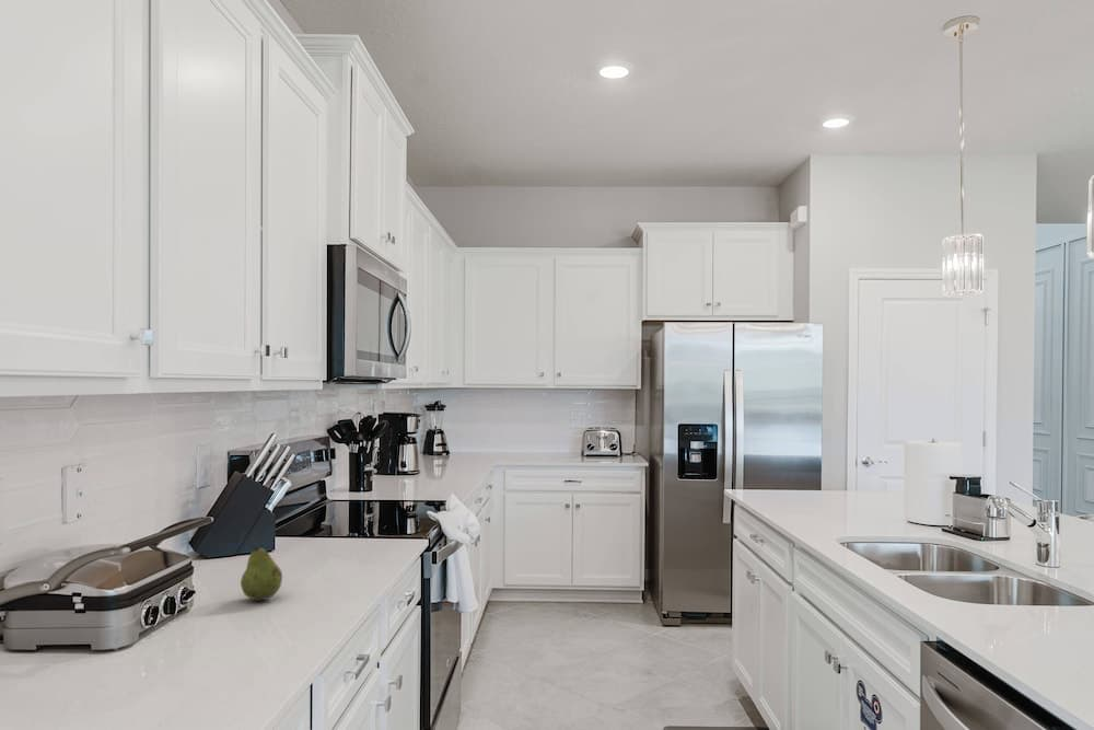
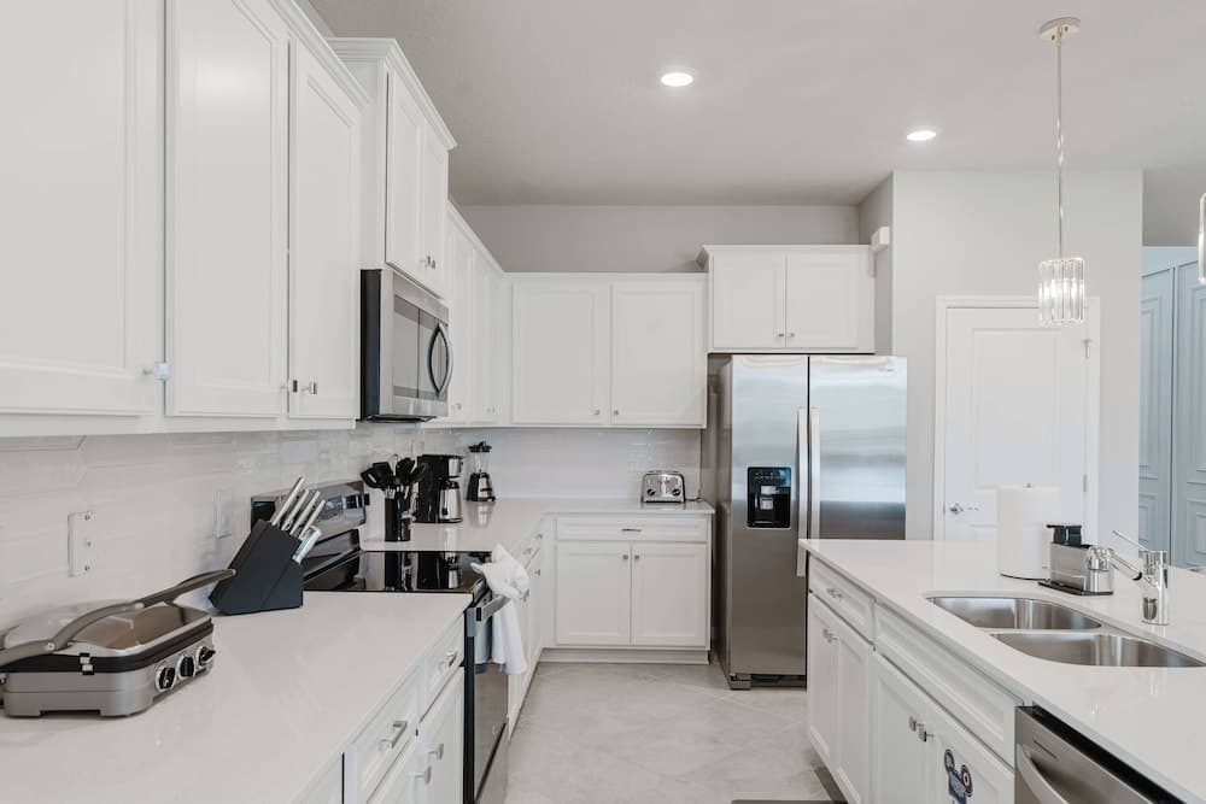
- fruit (261, 570)
